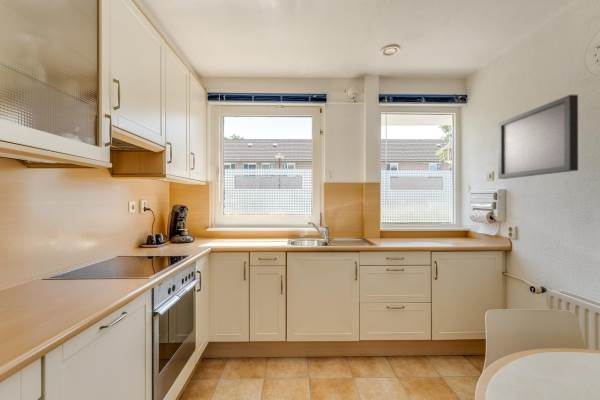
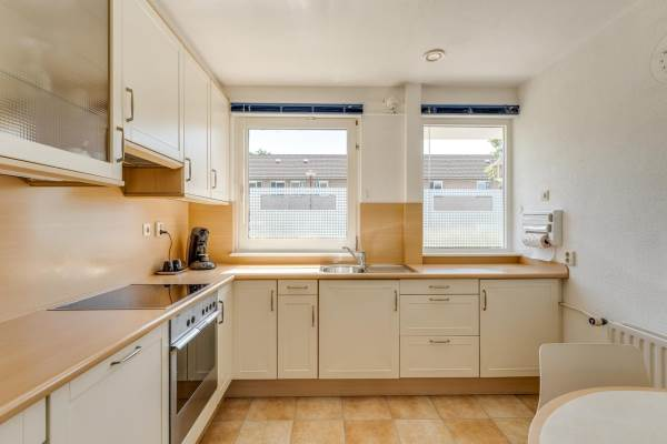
- wall art (532, 143)
